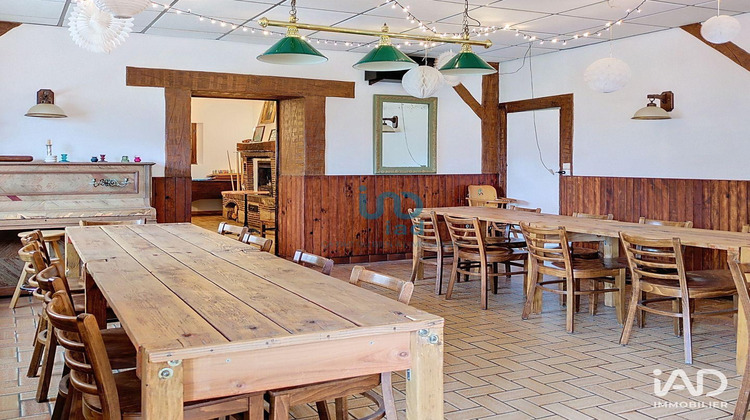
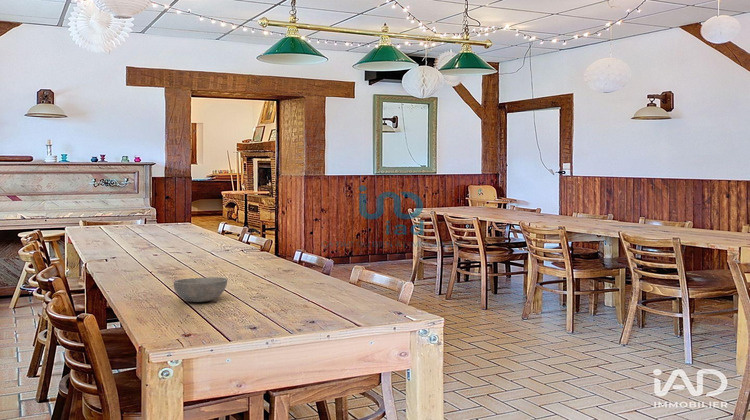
+ bowl (200, 290)
